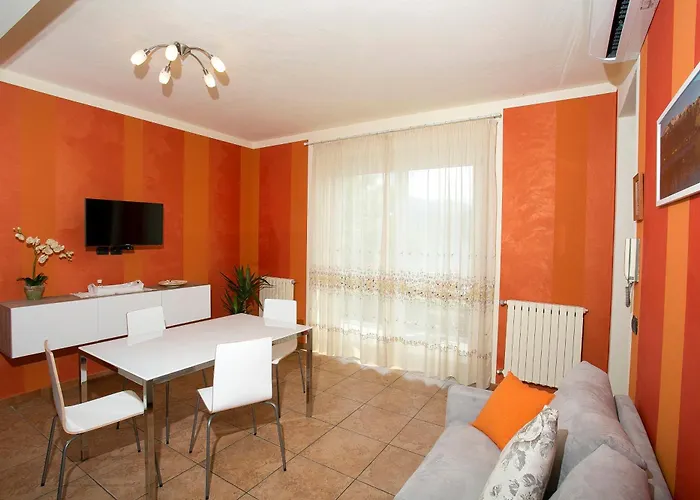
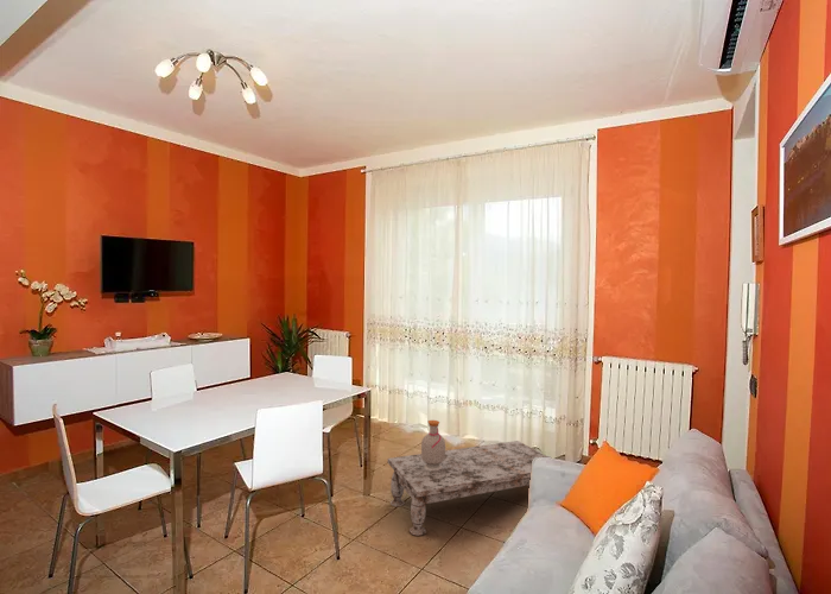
+ coffee table (475, 482)
+ bottle (433, 443)
